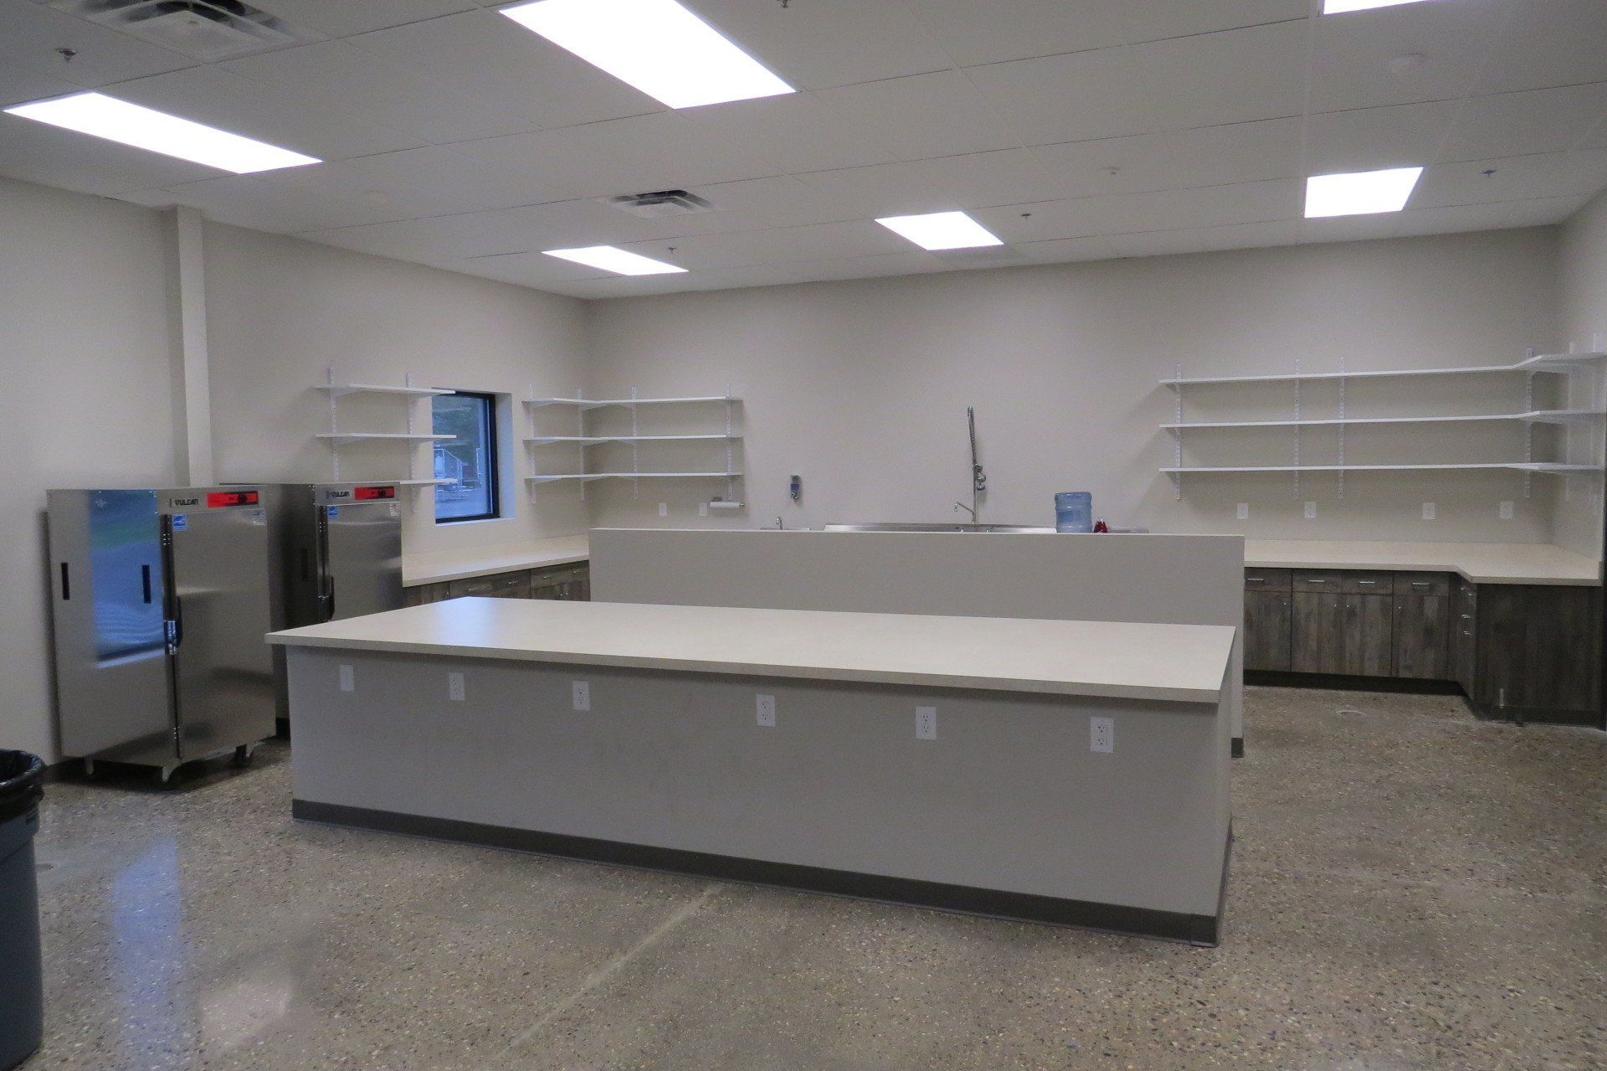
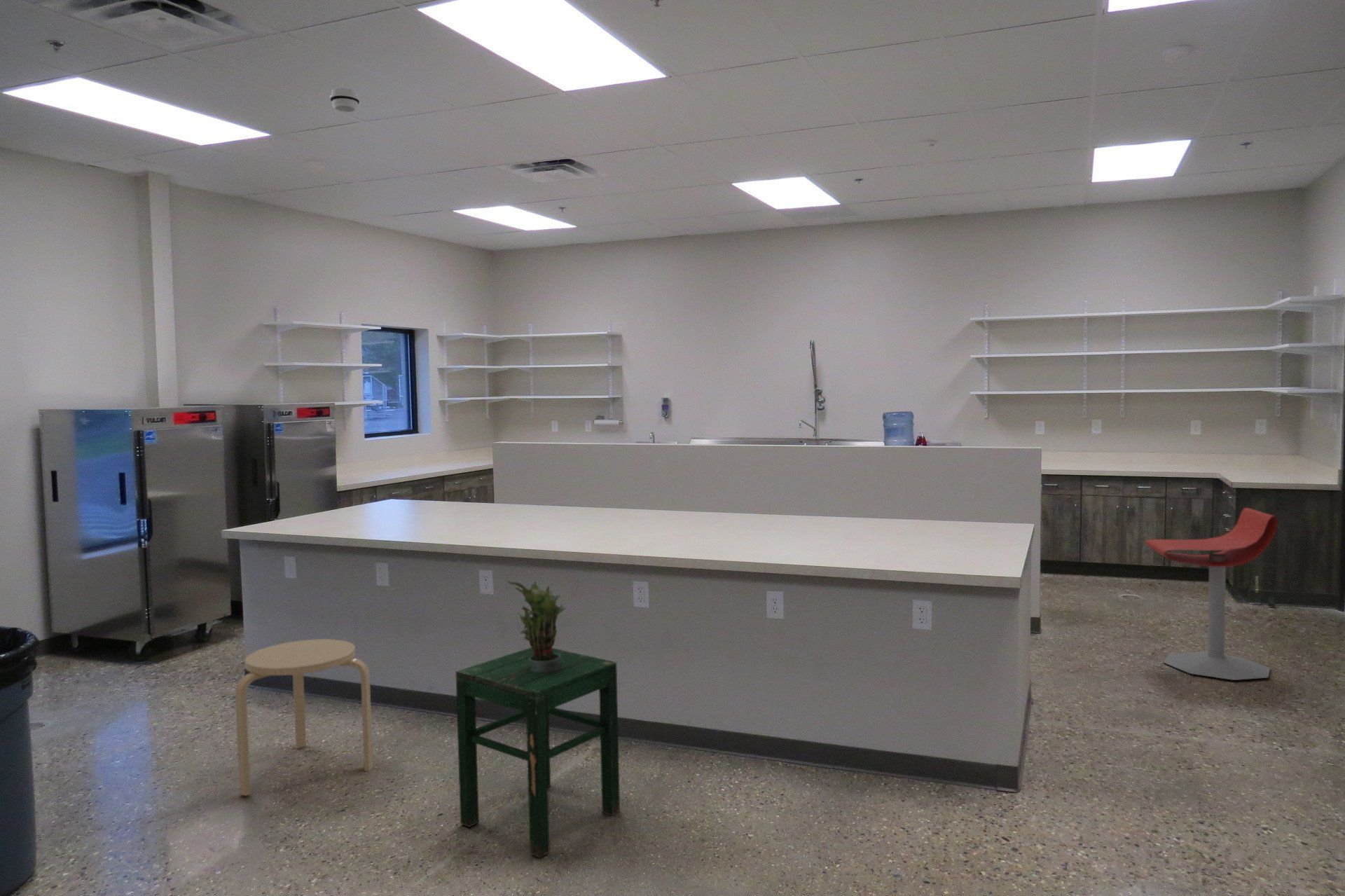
+ smoke detector (345, 100)
+ stool (539, 742)
+ stool (1208, 588)
+ potted plant (535, 621)
+ stool (296, 713)
